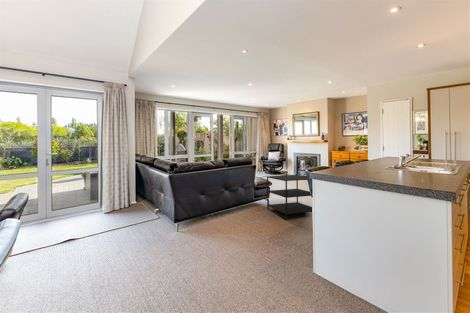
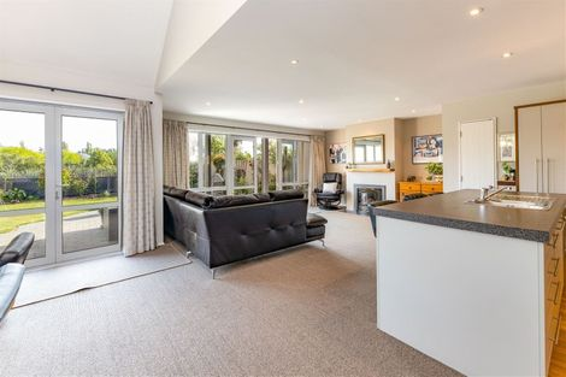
- side table (292, 194)
